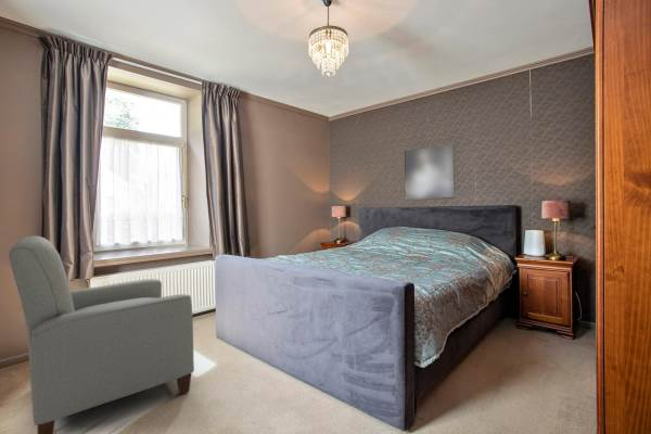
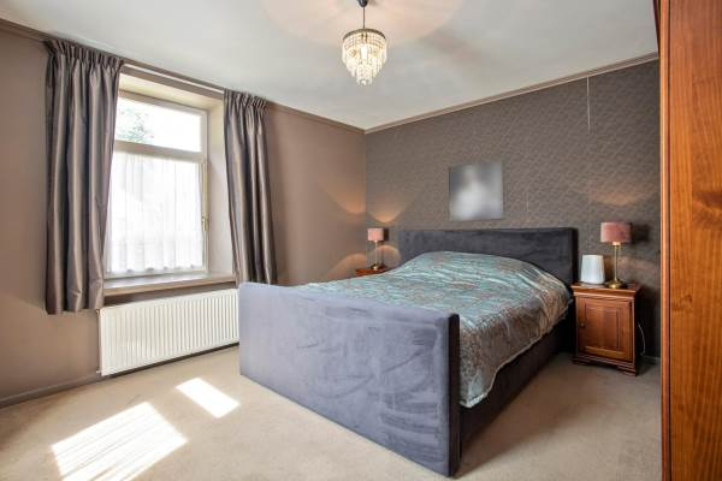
- chair (105, 311)
